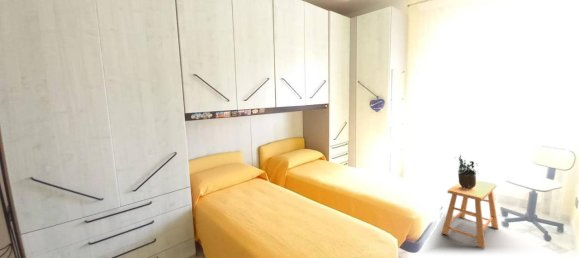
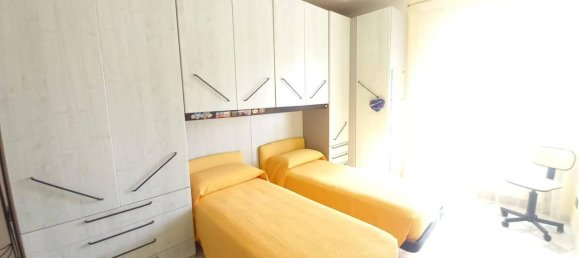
- stool (469, 211)
- potted plant (465, 170)
